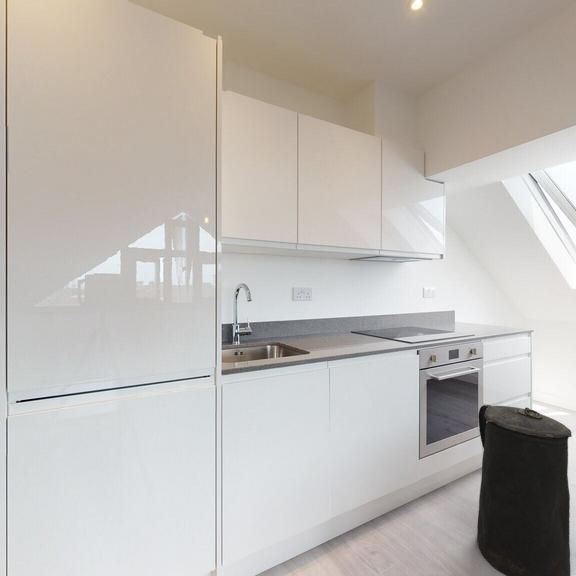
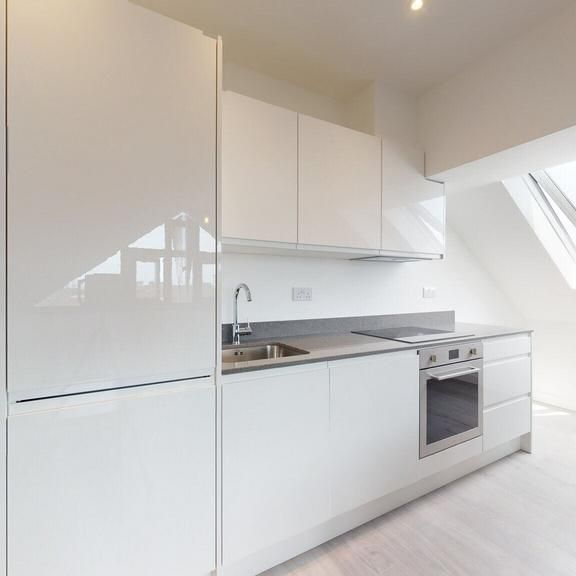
- trash can (513, 477)
